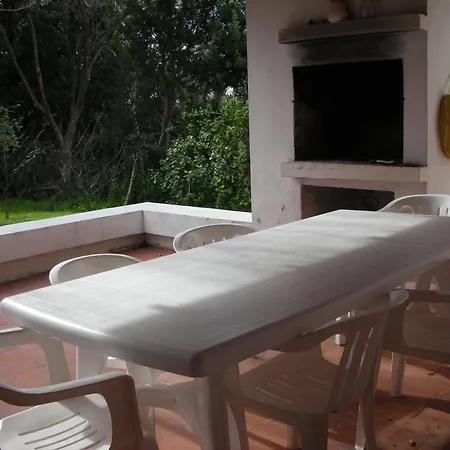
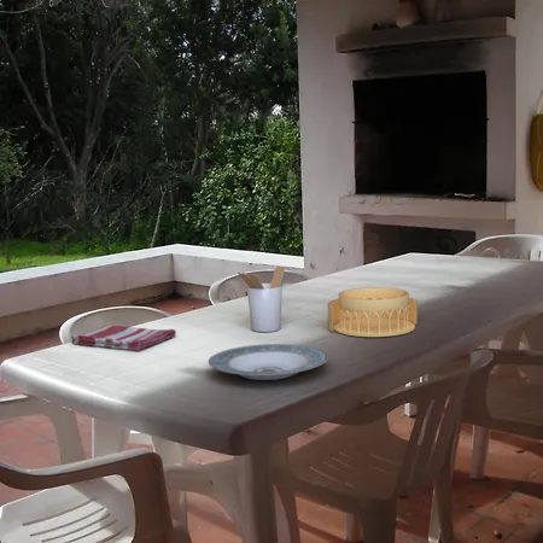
+ dish towel (123, 335)
+ architectural model (373, 310)
+ utensil holder (259, 298)
+ plate (268, 364)
